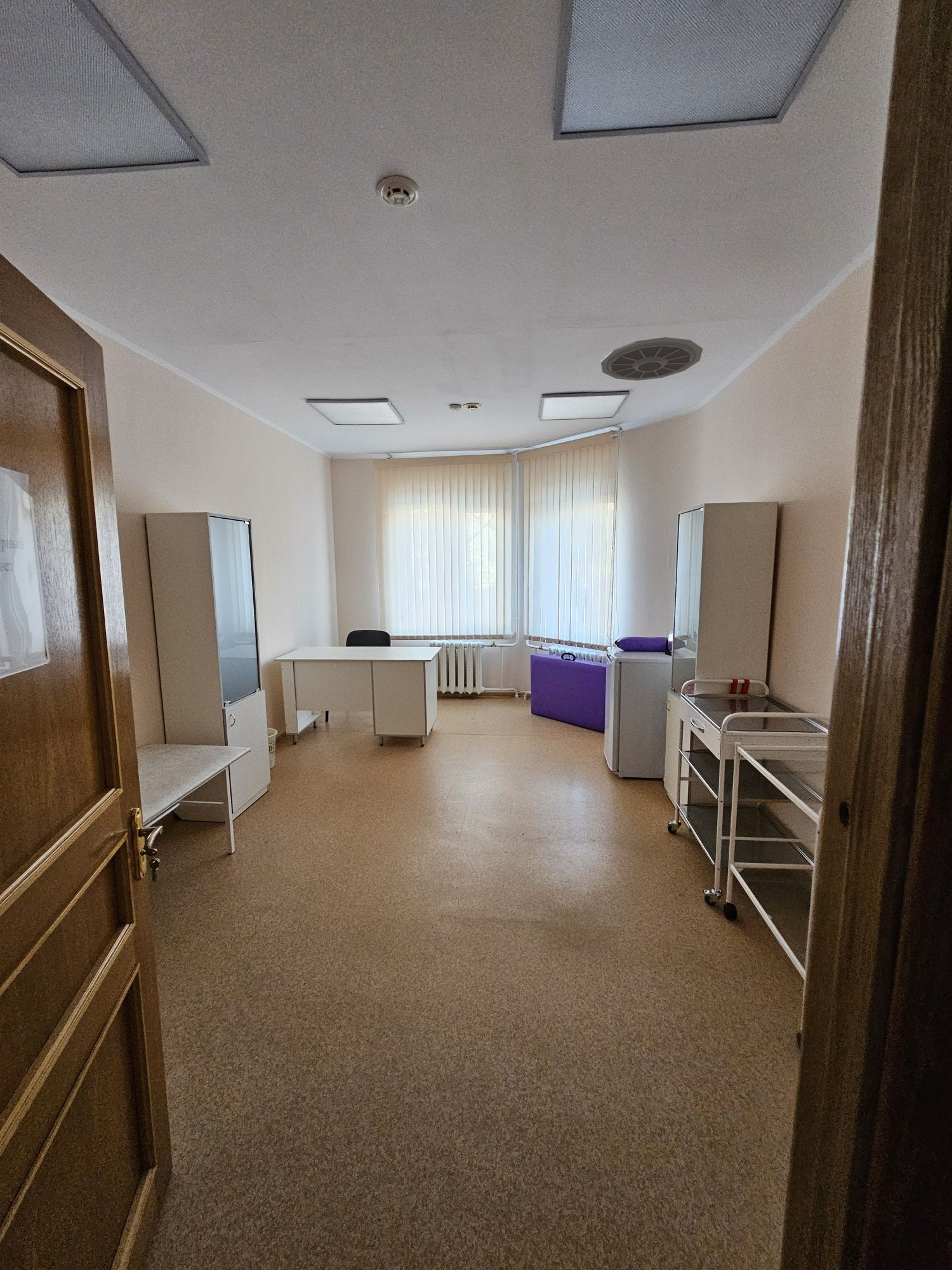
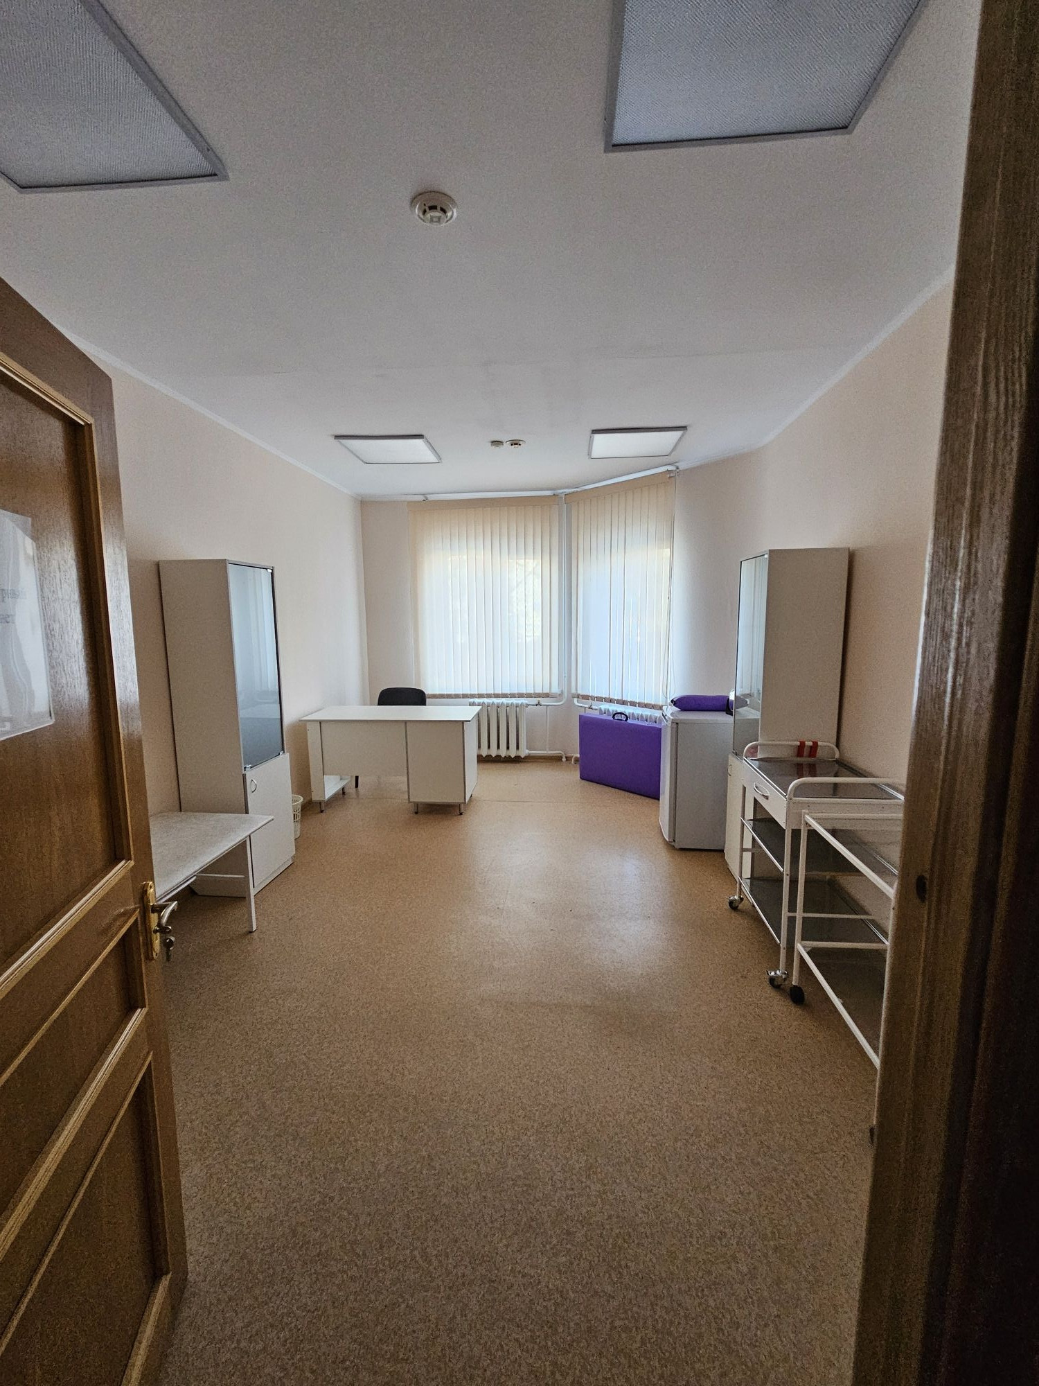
- ceiling vent (650, 363)
